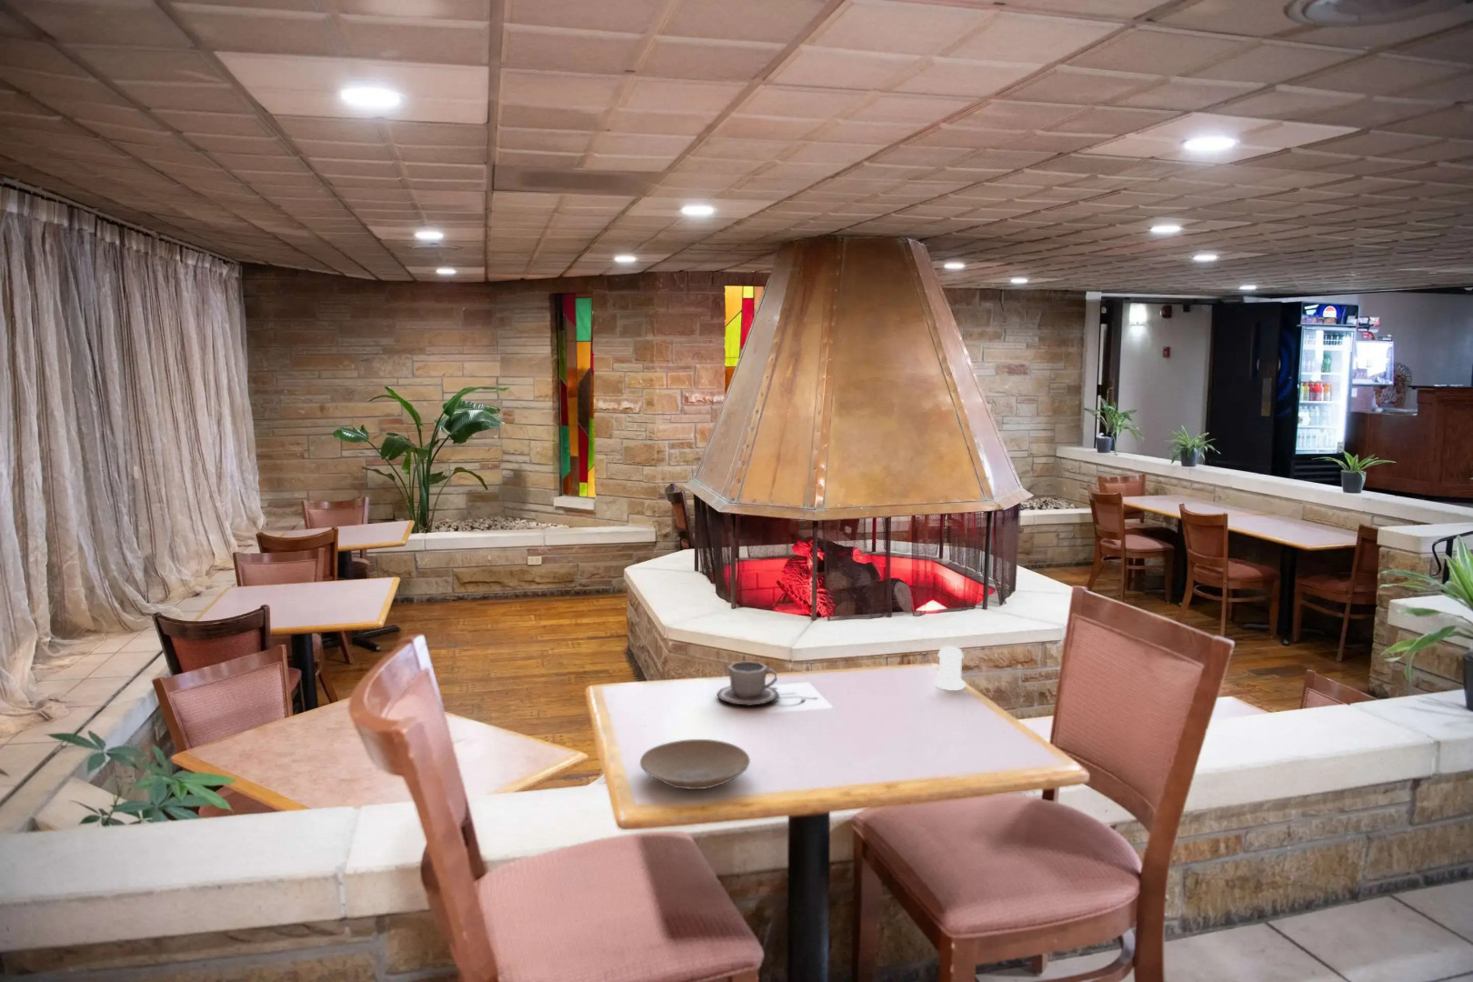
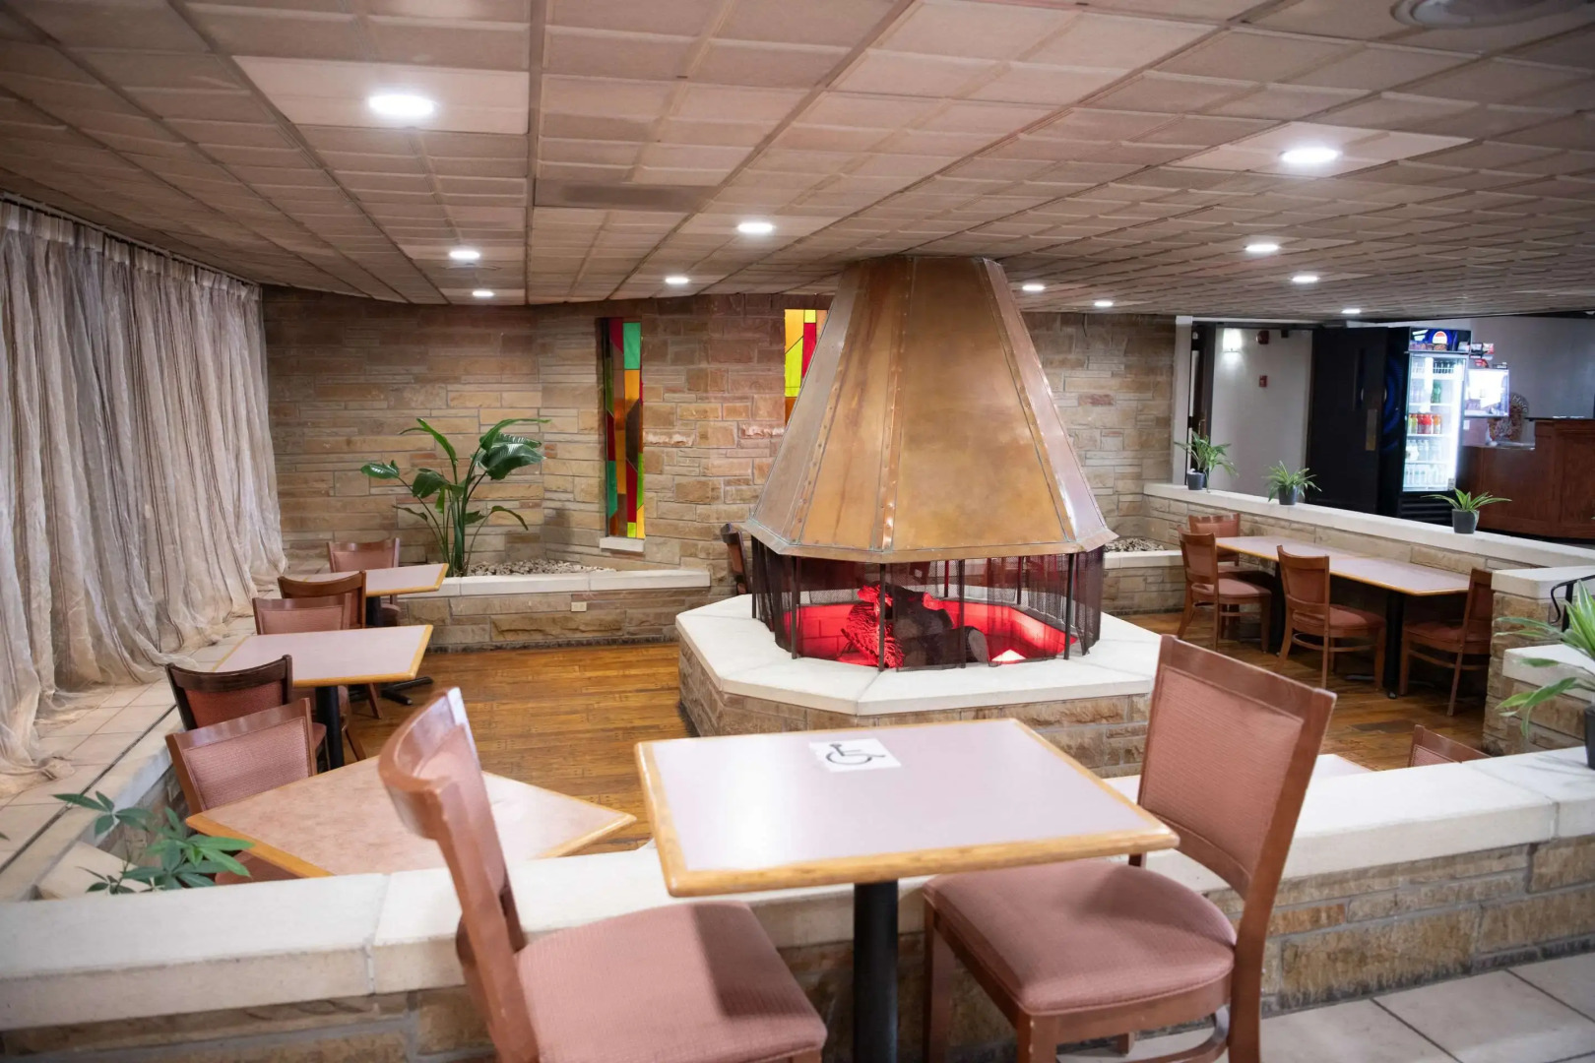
- cup (747, 682)
- plate (695, 767)
- salt shaker (950, 665)
